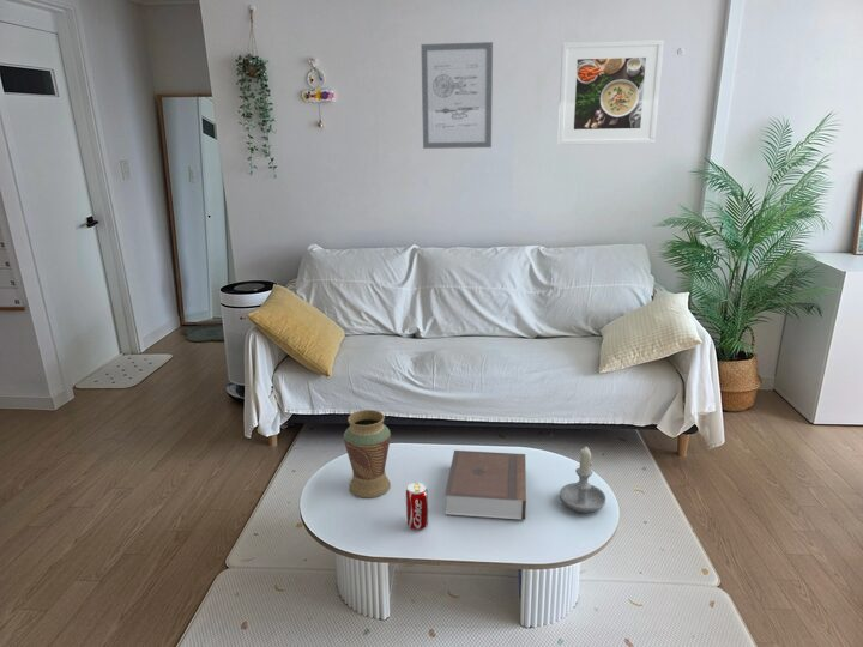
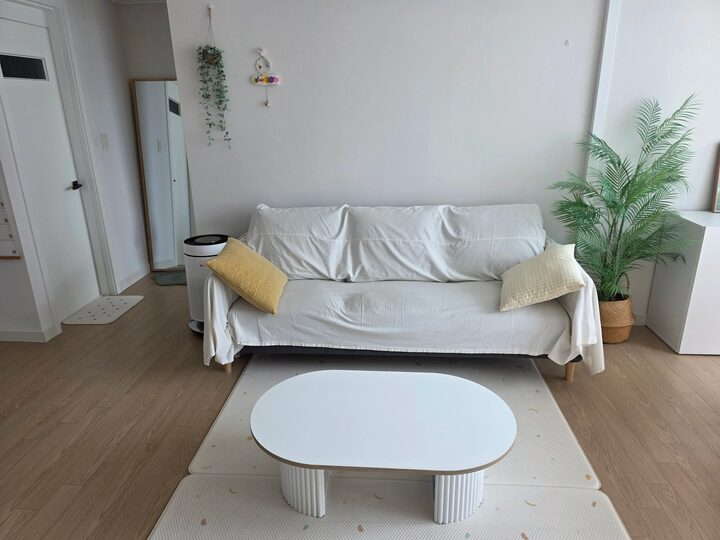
- wall art (457, 96)
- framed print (609, 93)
- candle (584, 476)
- book (487, 482)
- vase (368, 452)
- beverage can (417, 506)
